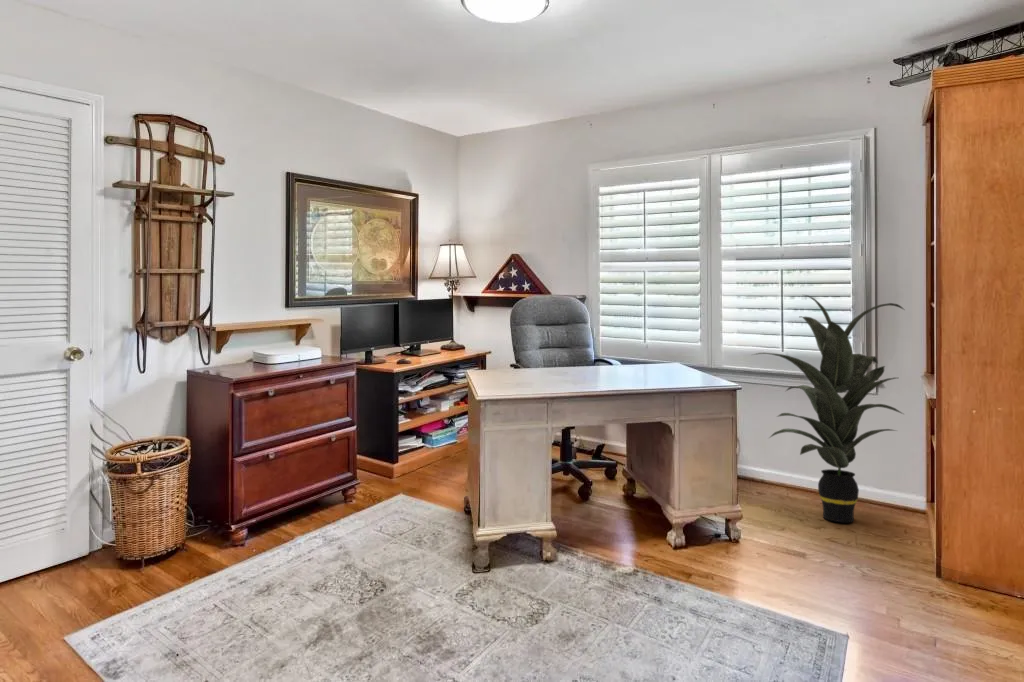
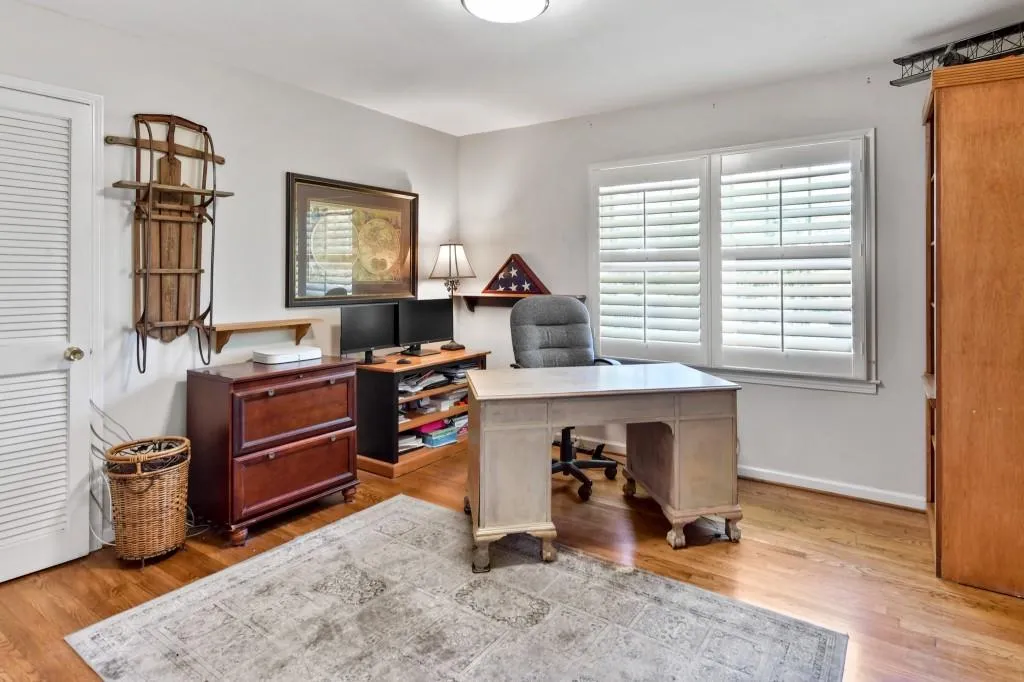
- indoor plant (829, 404)
